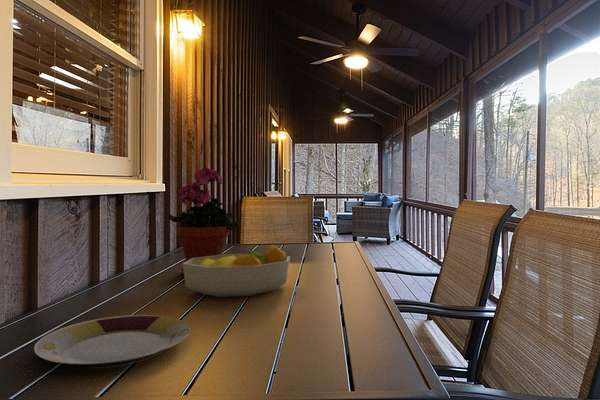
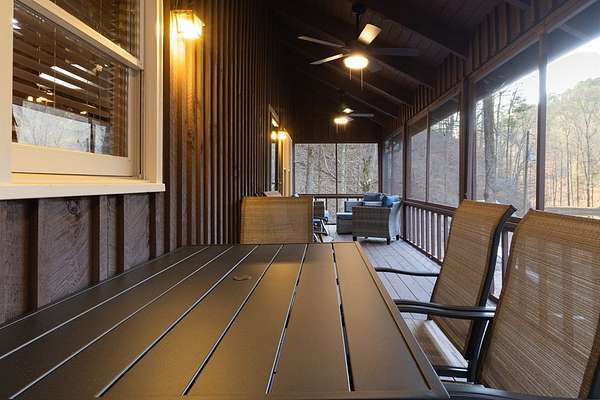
- plate (117, 340)
- potted plant (202, 219)
- fruit bowl (239, 267)
